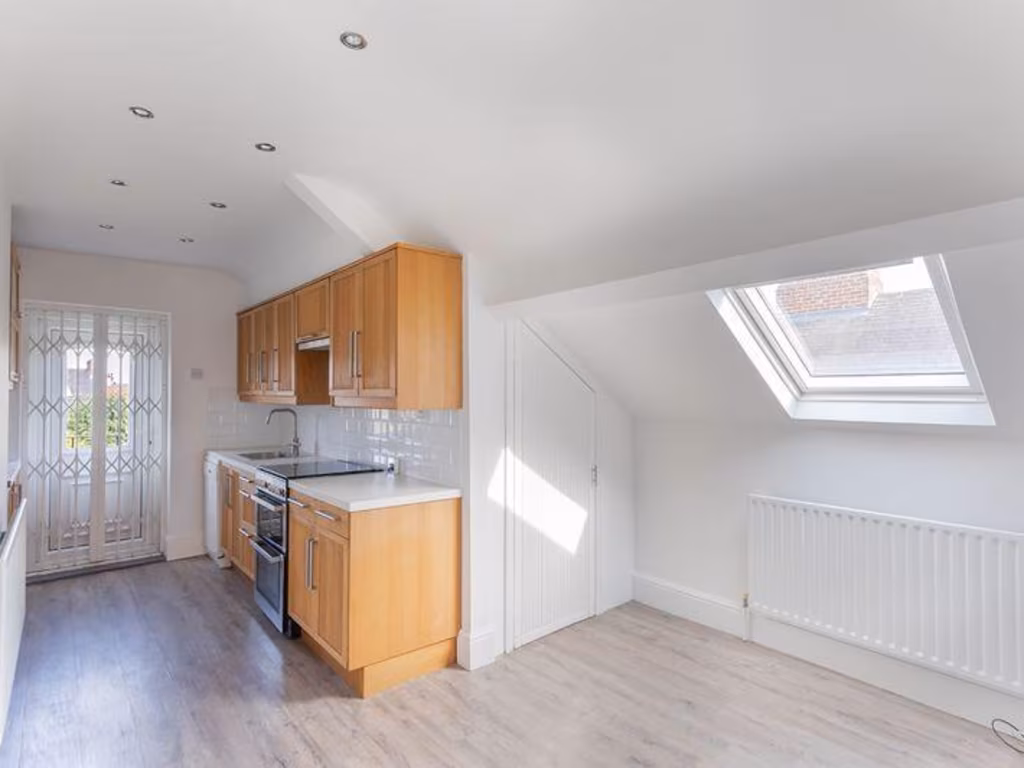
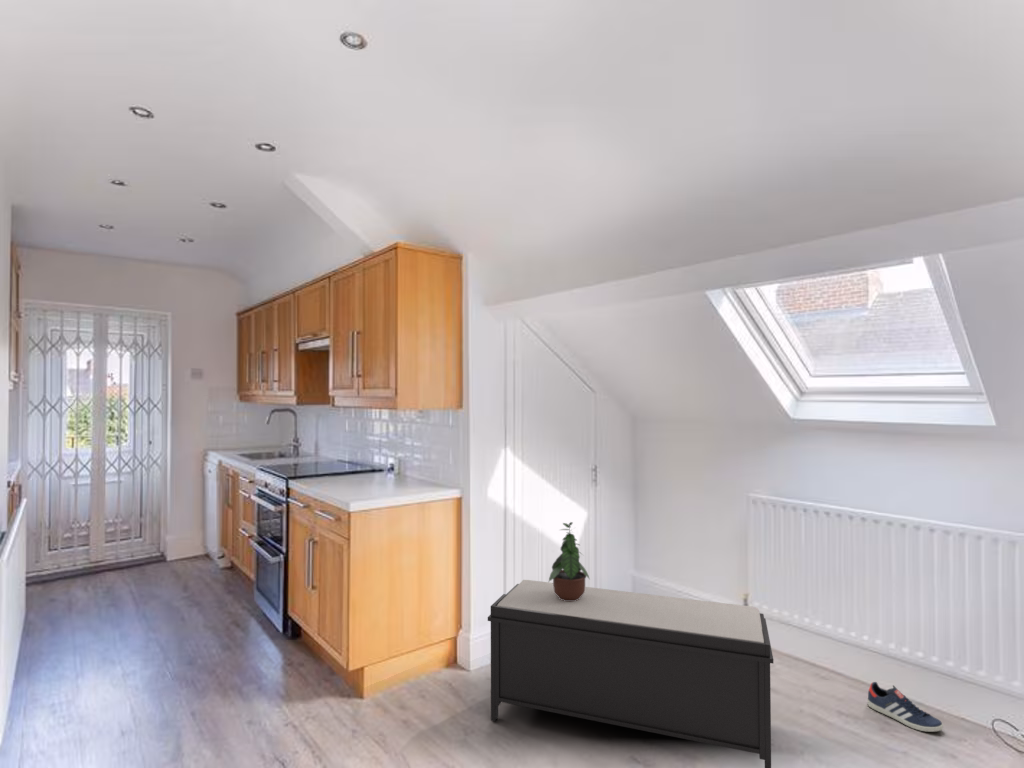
+ potted plant (568, 559)
+ bench (626, 664)
+ sneaker (902, 704)
